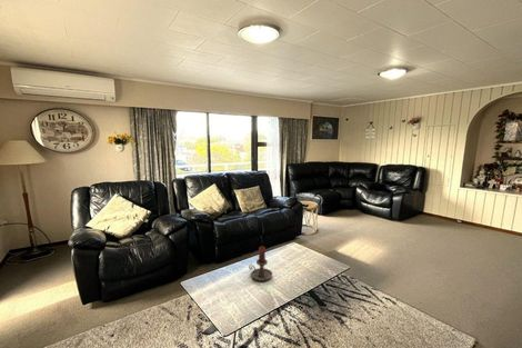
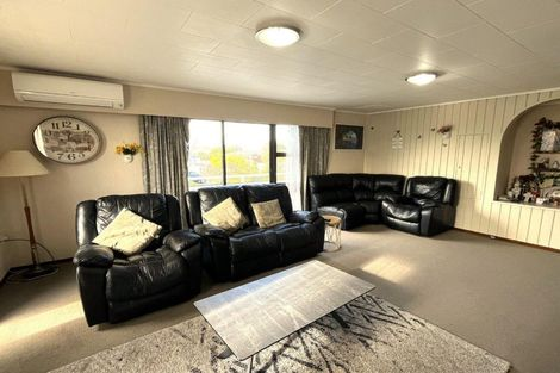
- candle holder (259, 260)
